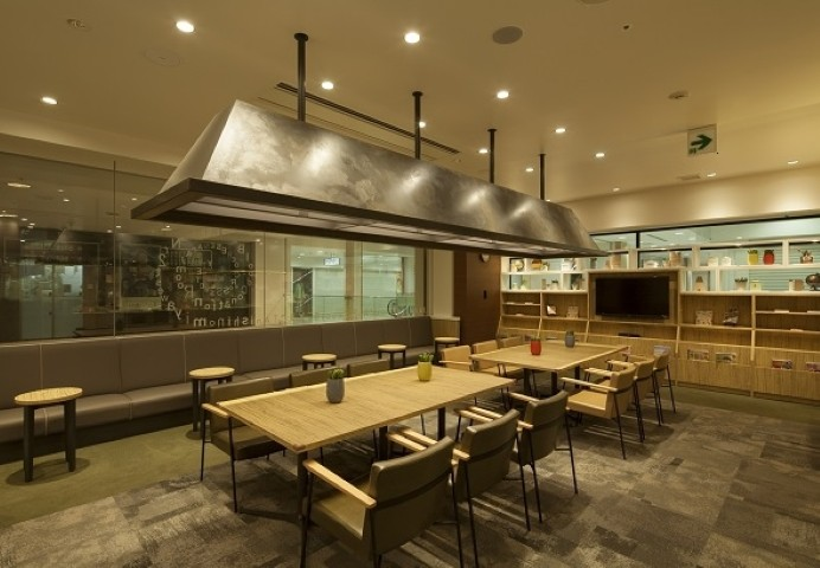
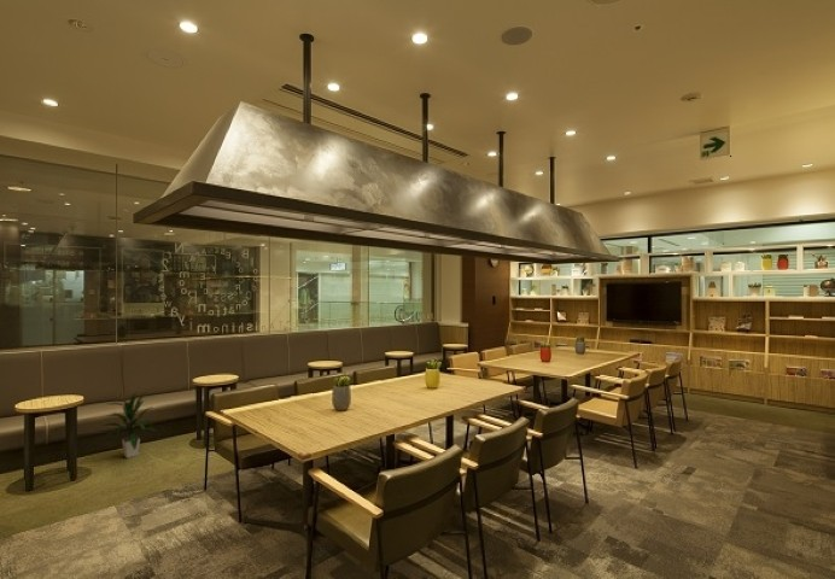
+ indoor plant (129, 425)
